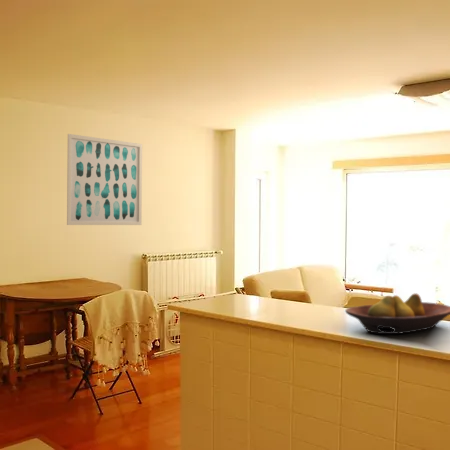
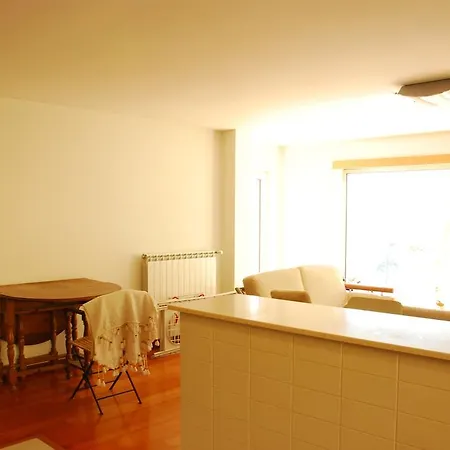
- fruit bowl (400, 311)
- wall art (106, 182)
